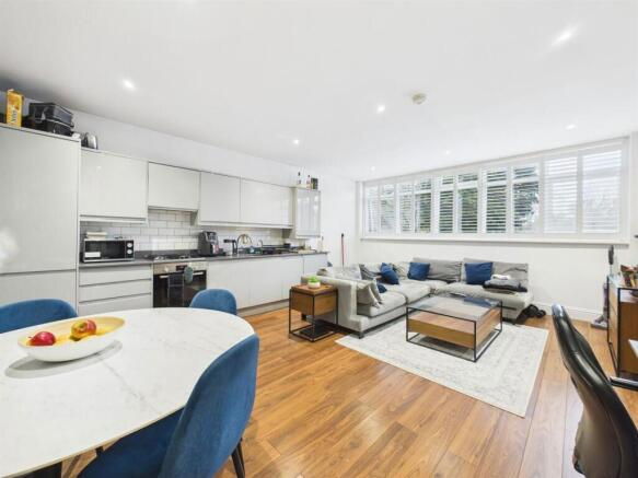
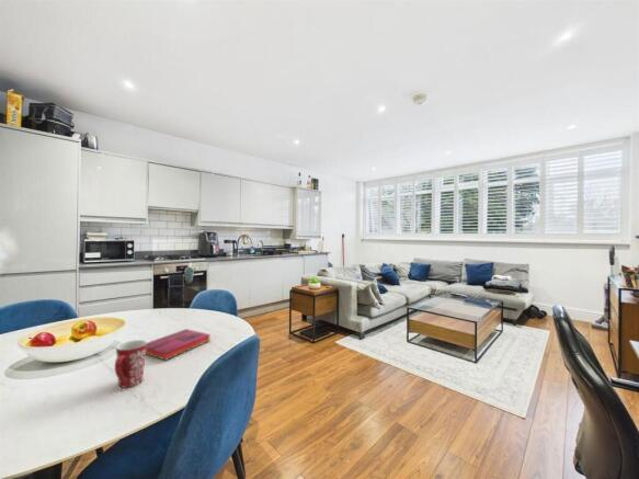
+ mug (127, 365)
+ hardback book (176, 342)
